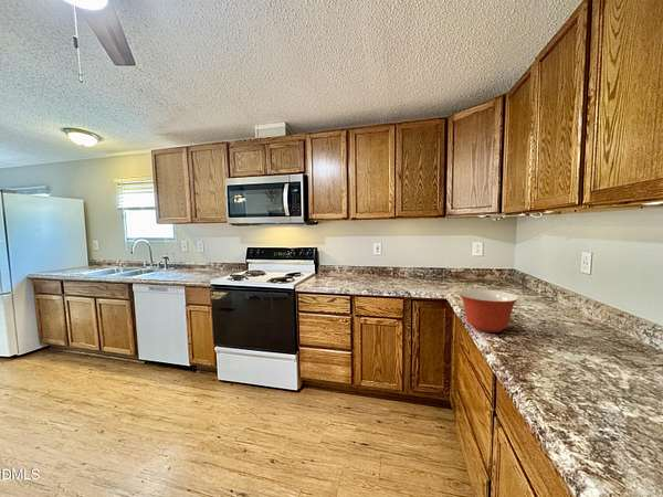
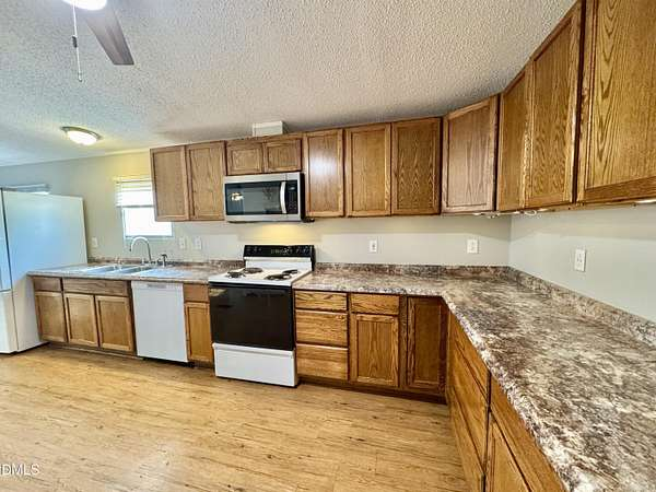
- mixing bowl (486, 310)
